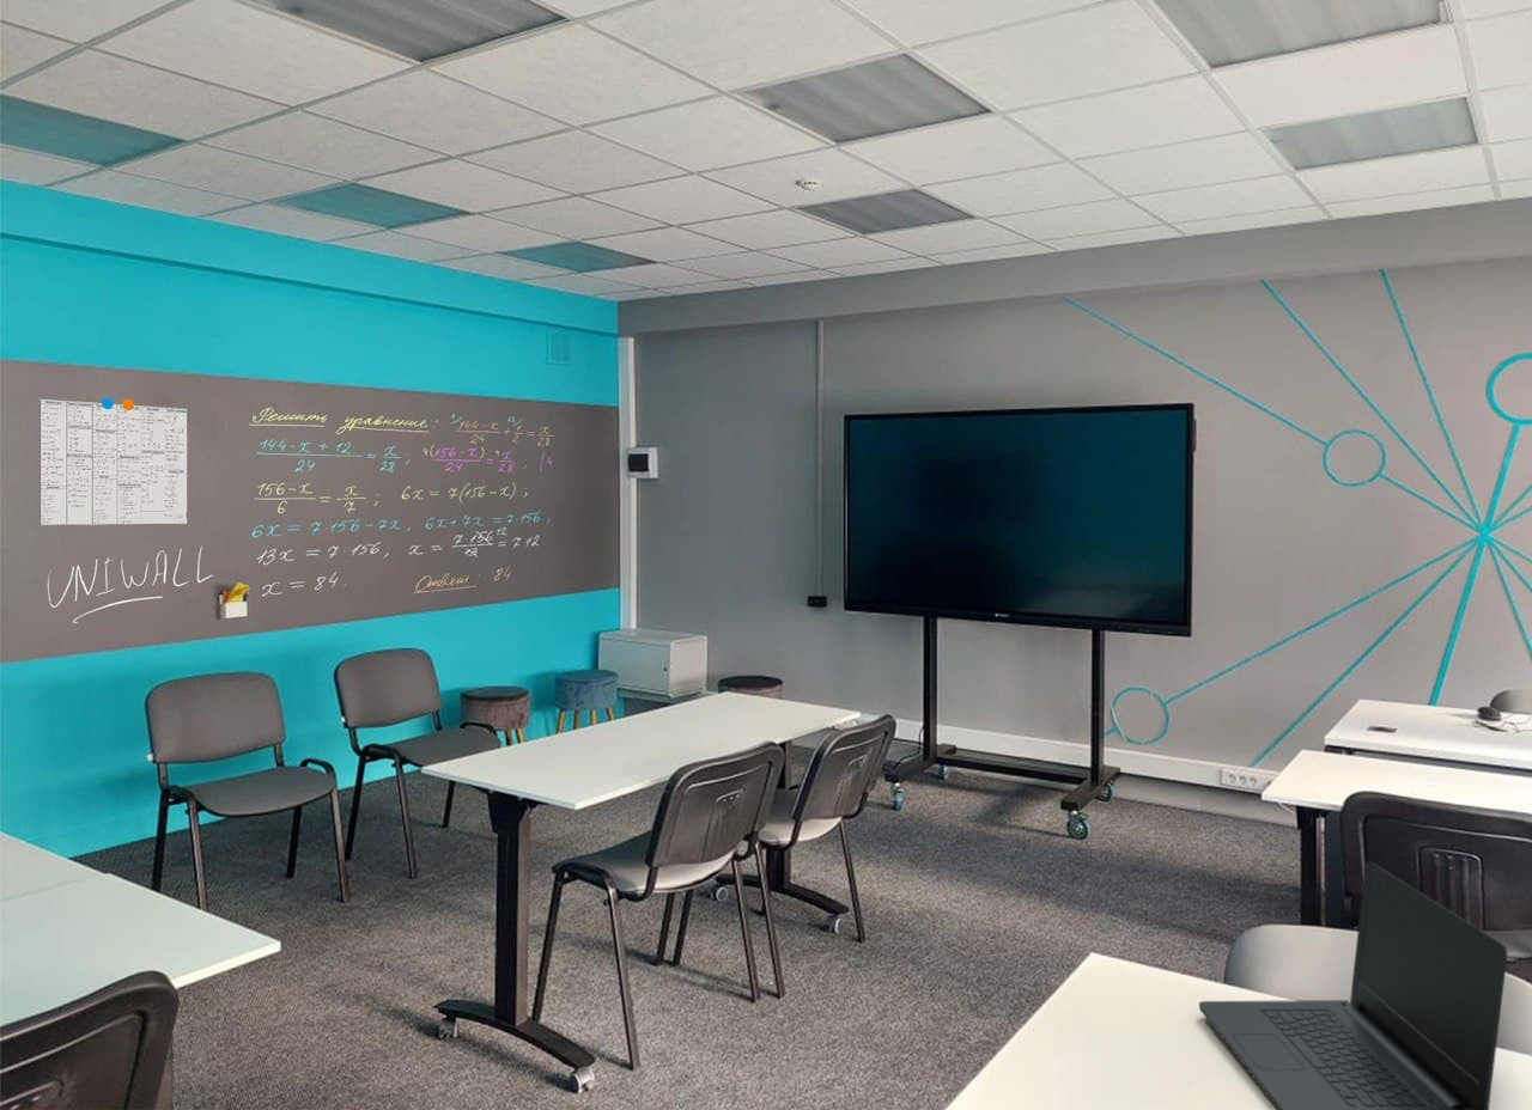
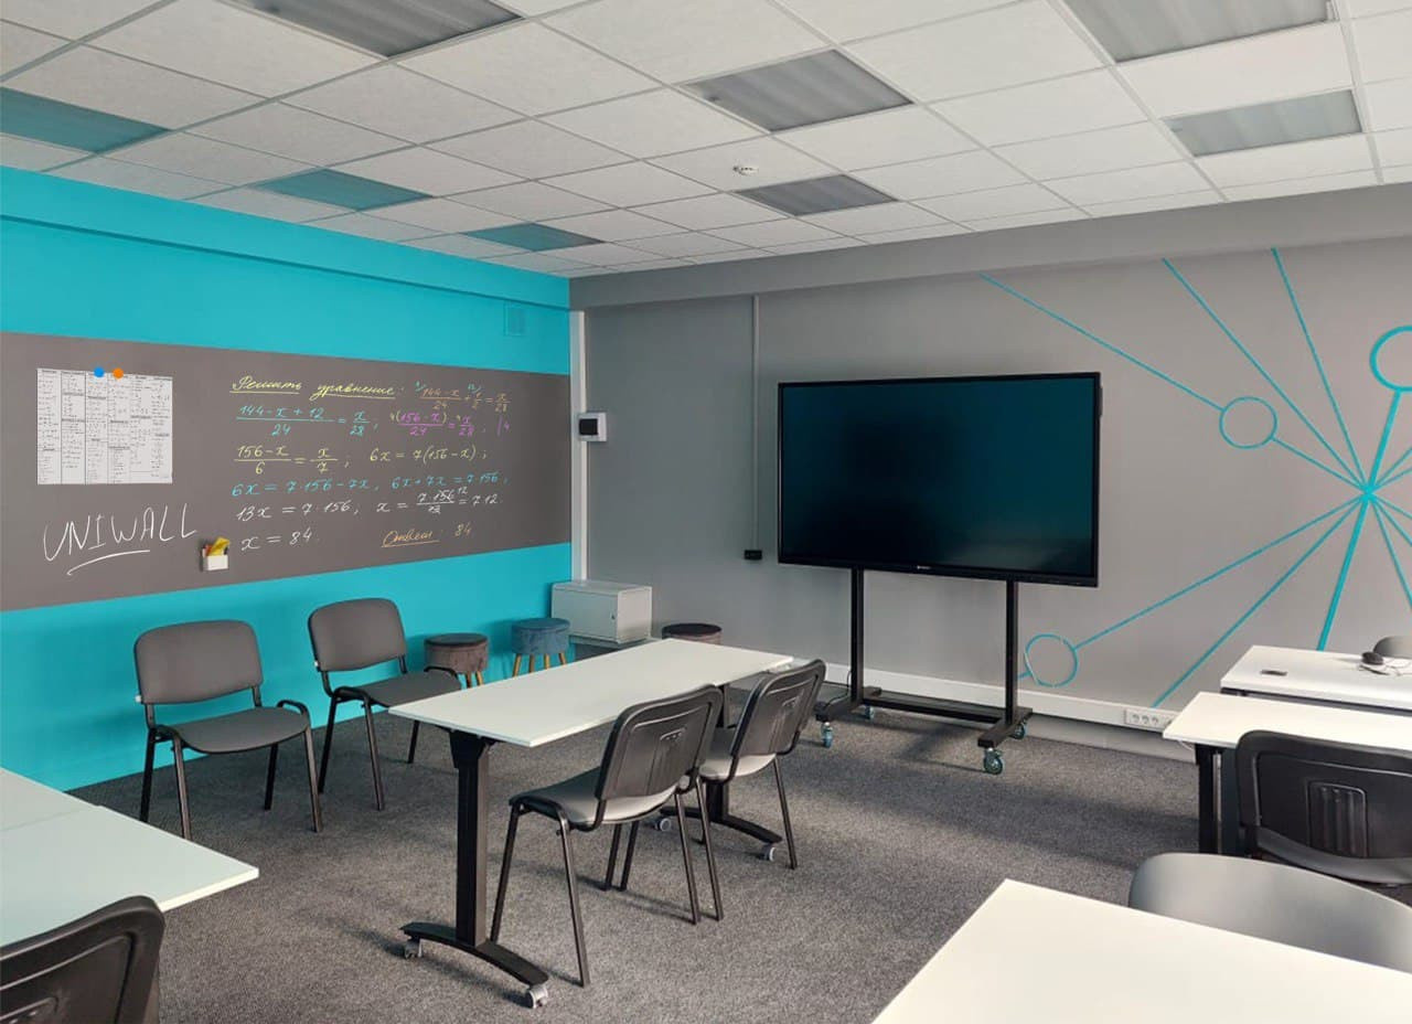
- laptop (1351, 986)
